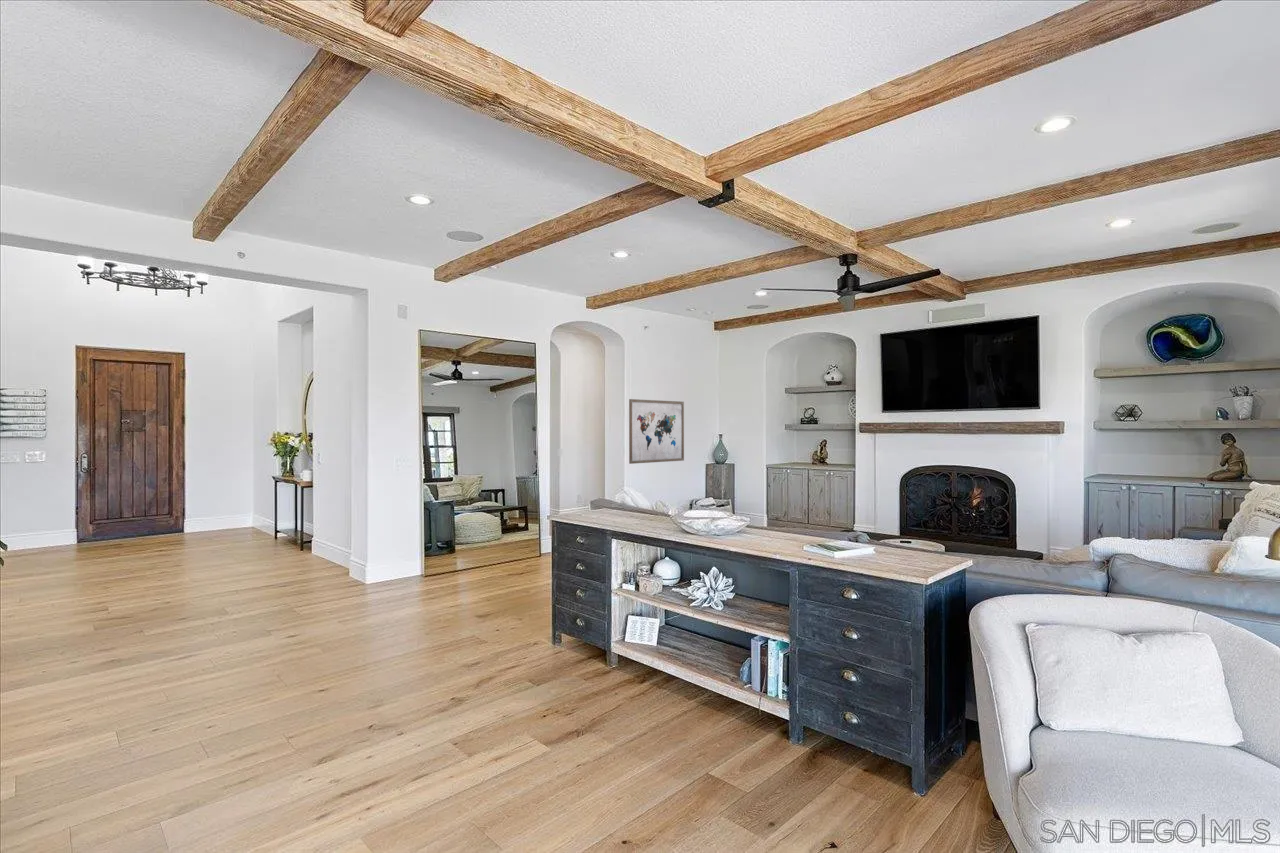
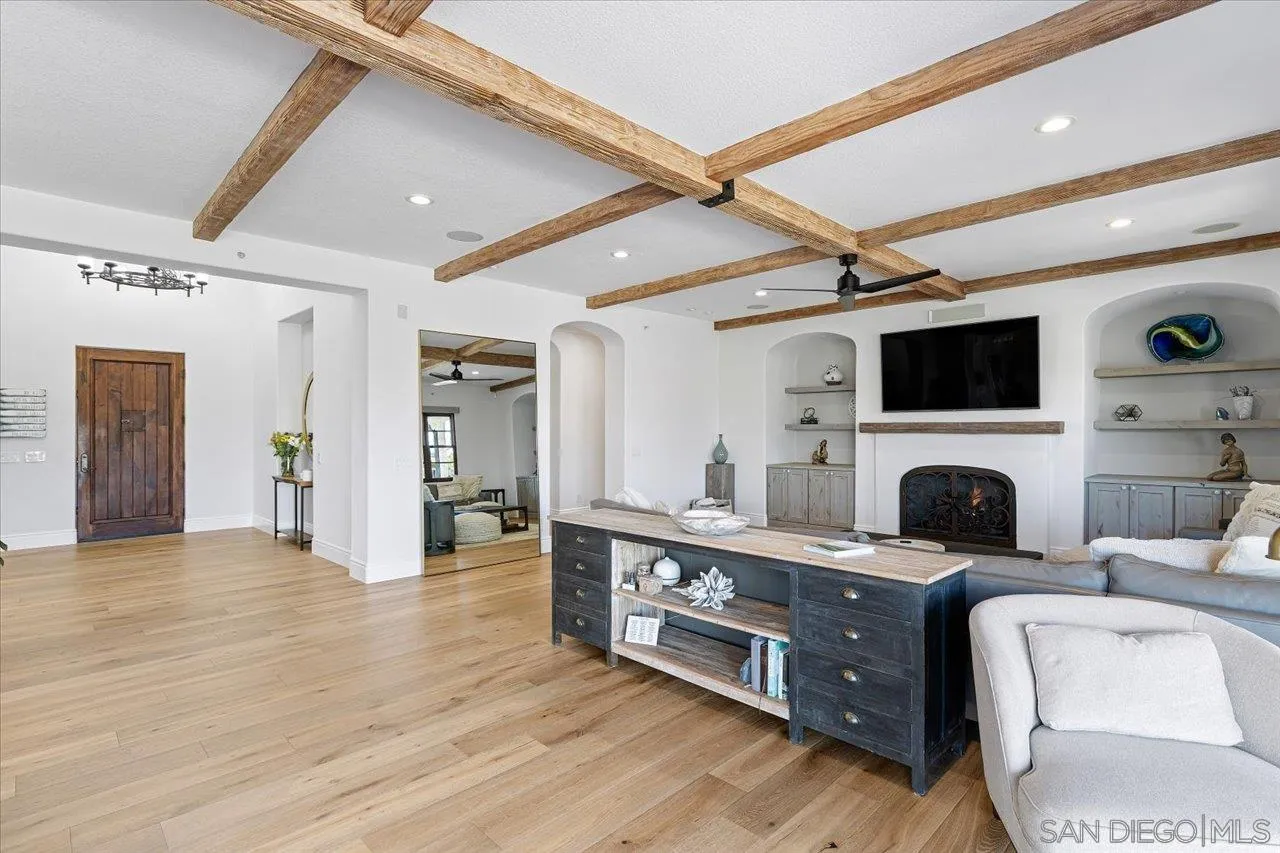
- wall art (657, 431)
